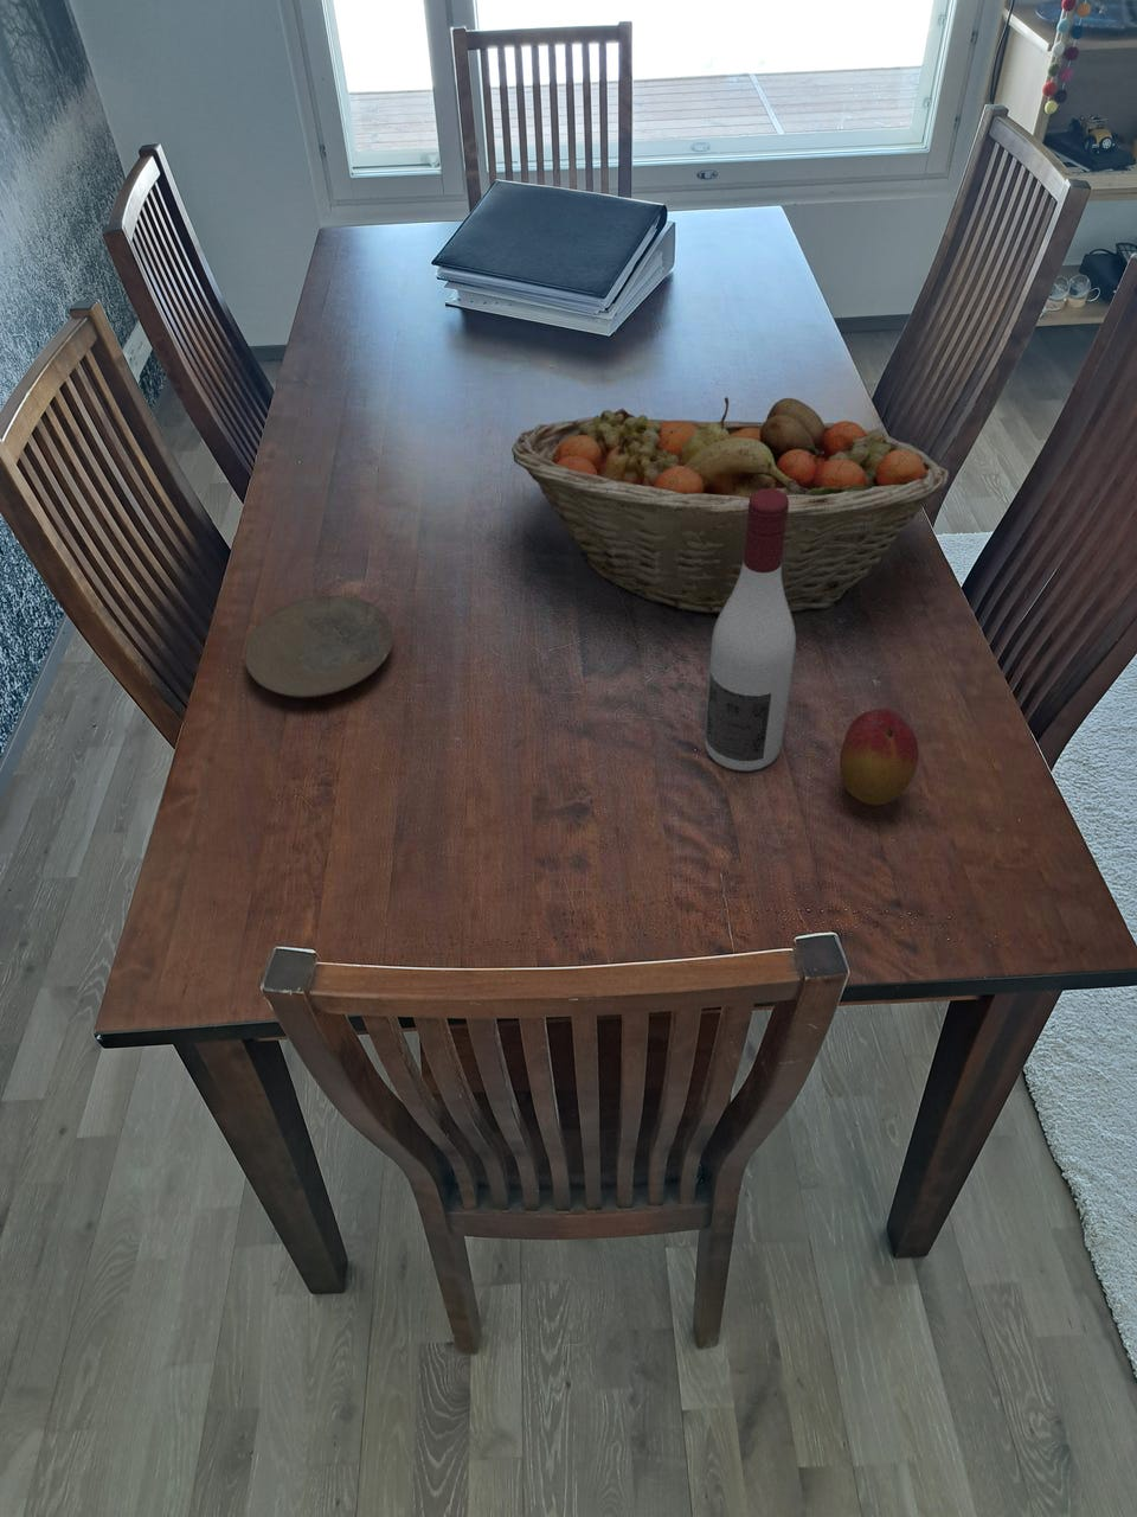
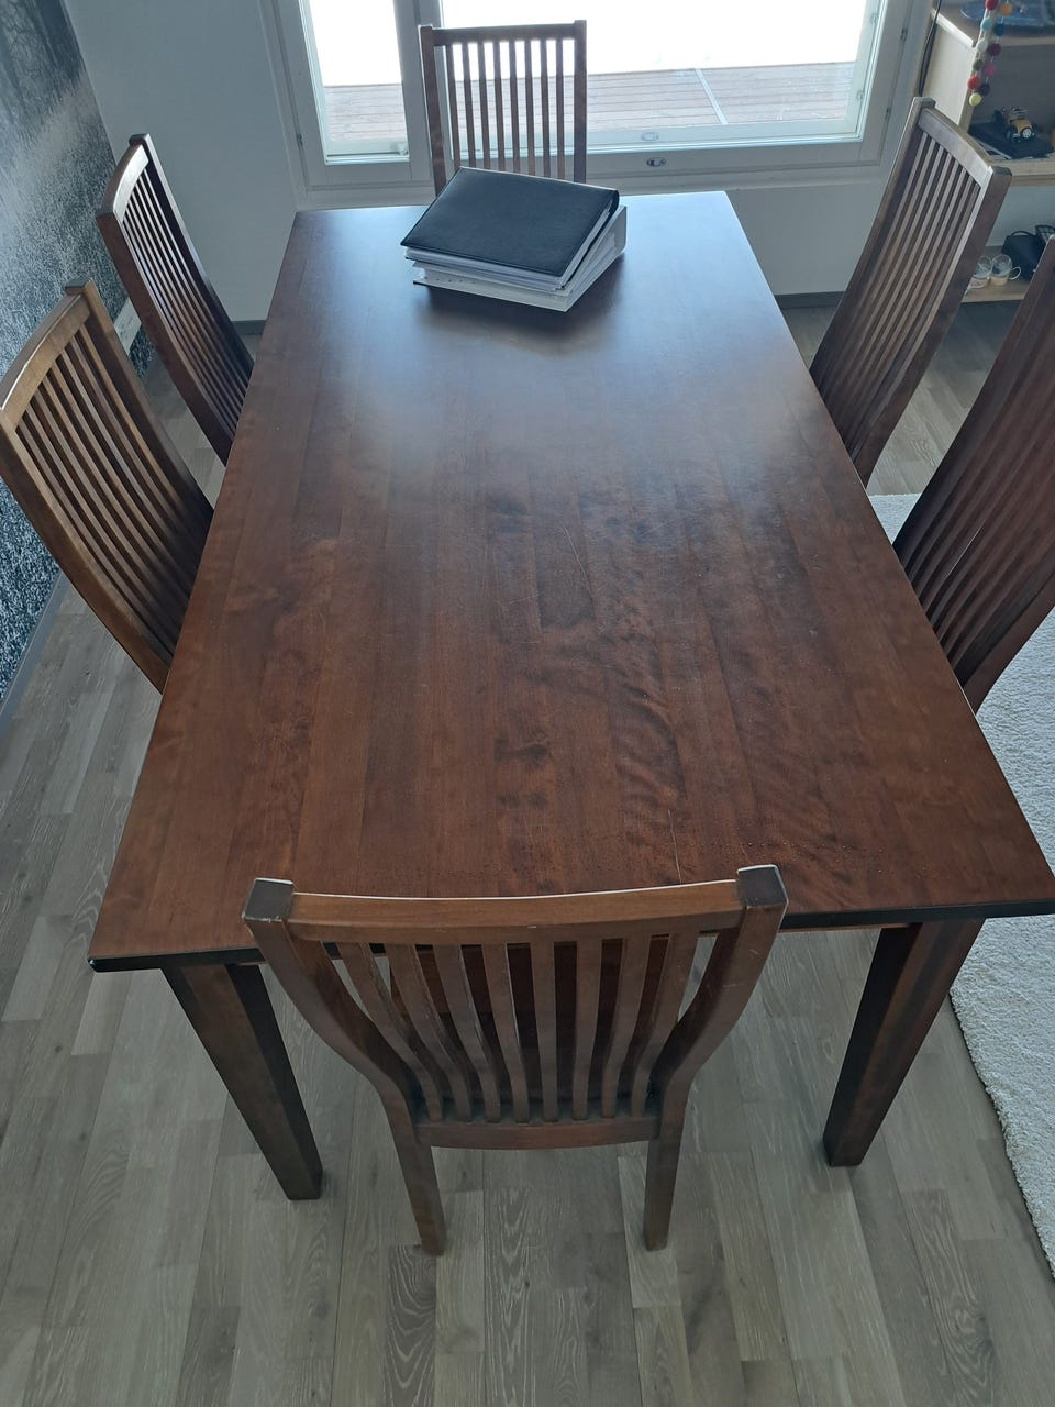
- fruit basket (721, 486)
- alcohol (754, 634)
- fruit (878, 760)
- plate (321, 651)
